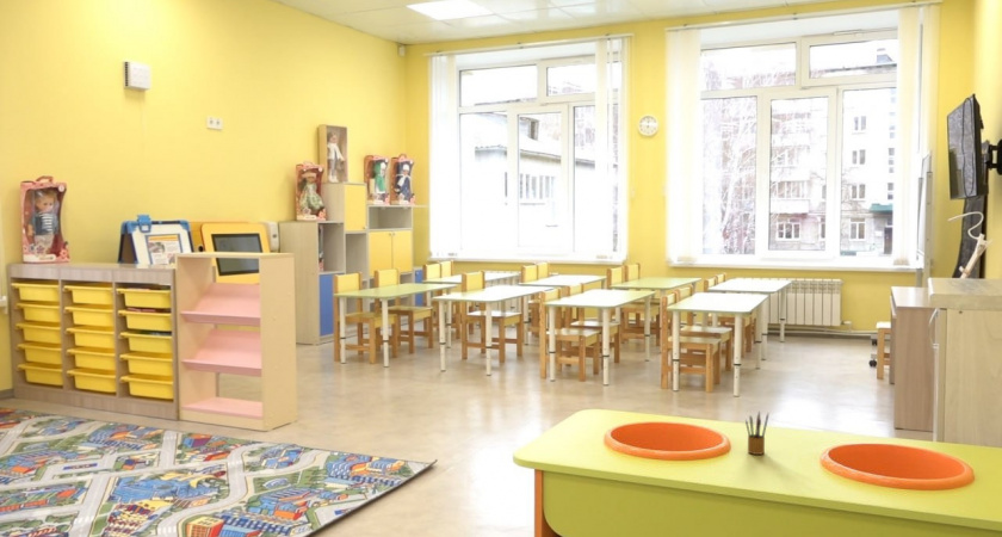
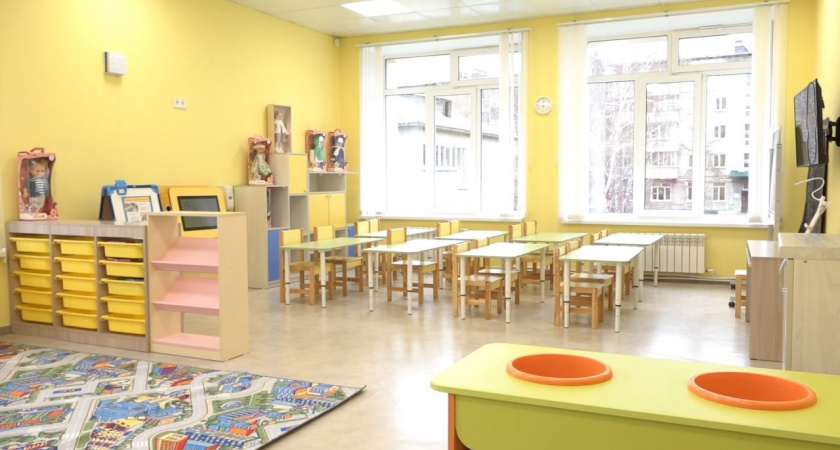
- pencil box (756, 432)
